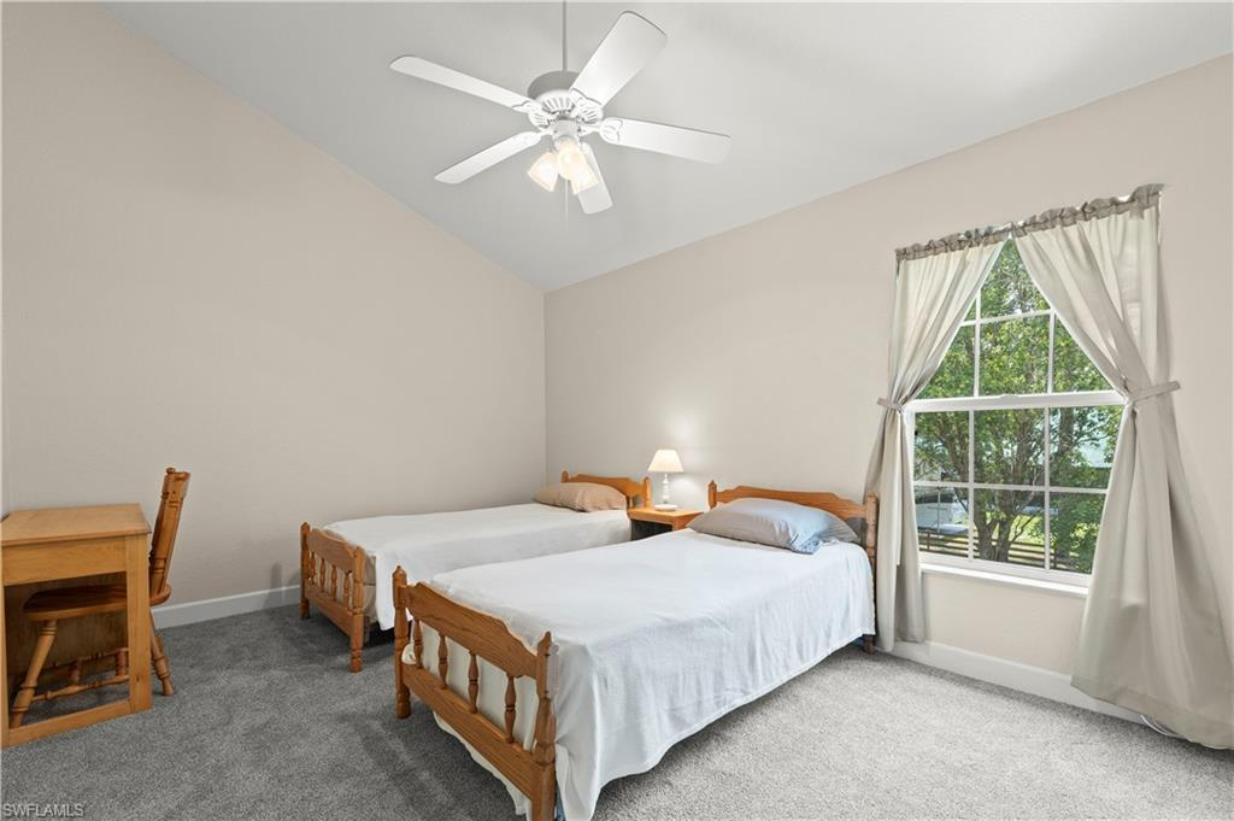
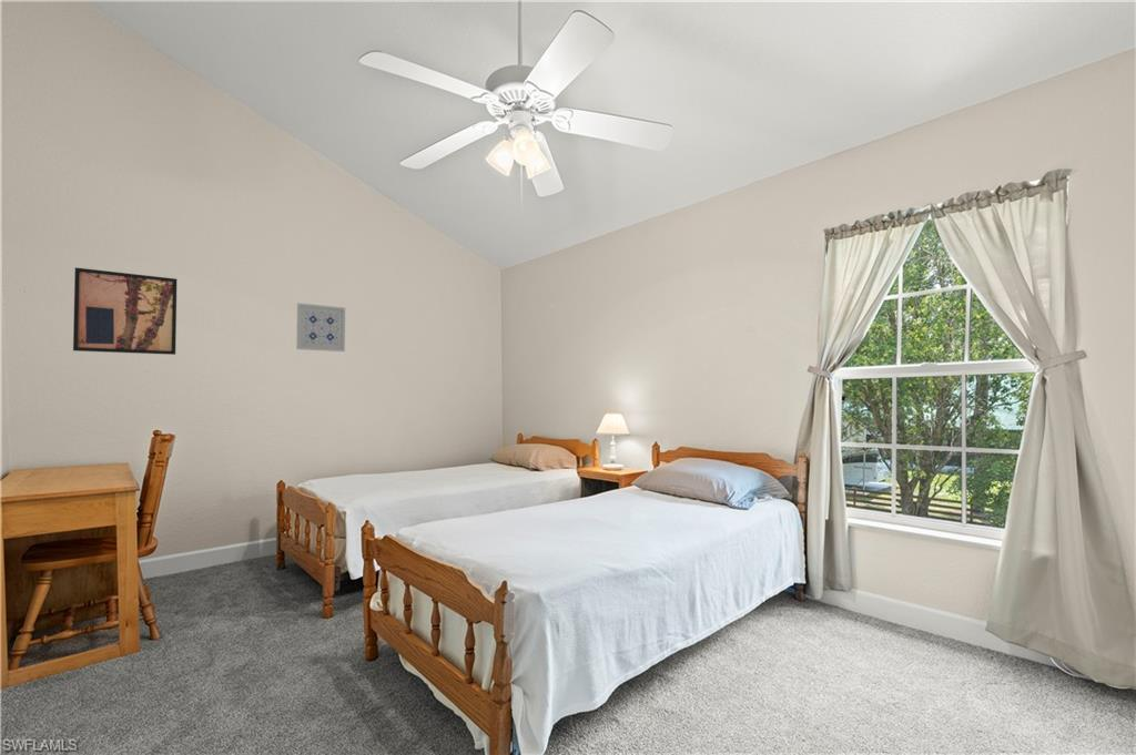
+ wall art (126, 313)
+ wall art (321, 327)
